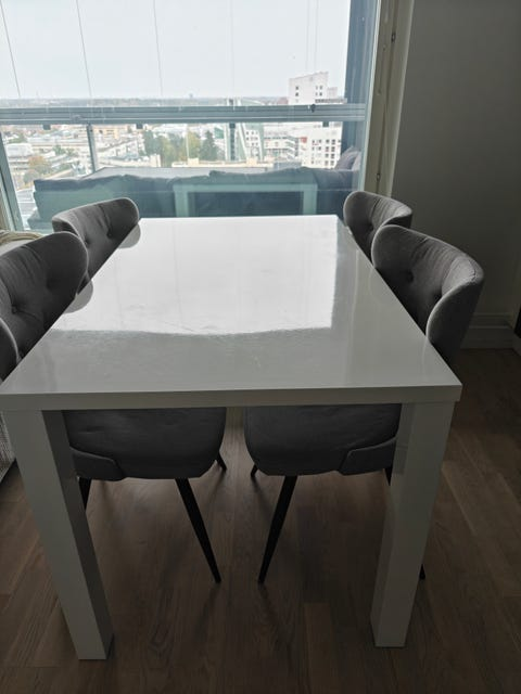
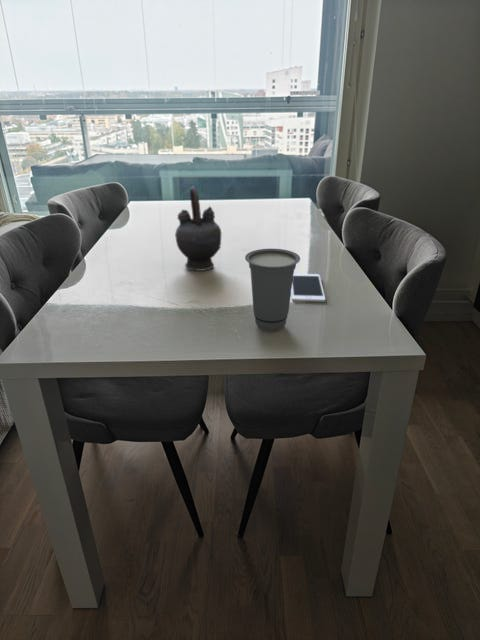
+ teapot (197, 227)
+ cup (271, 292)
+ cell phone (306, 286)
